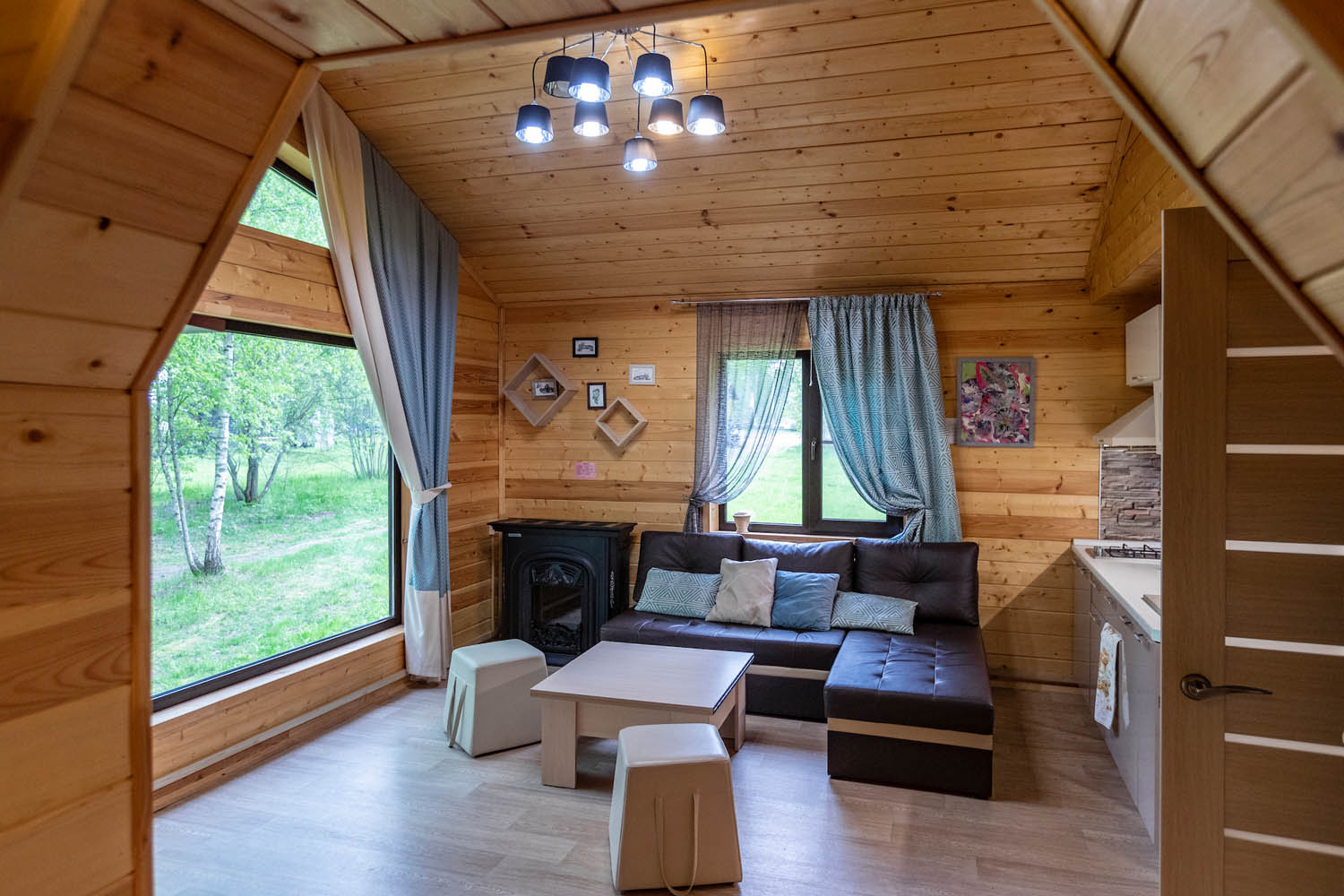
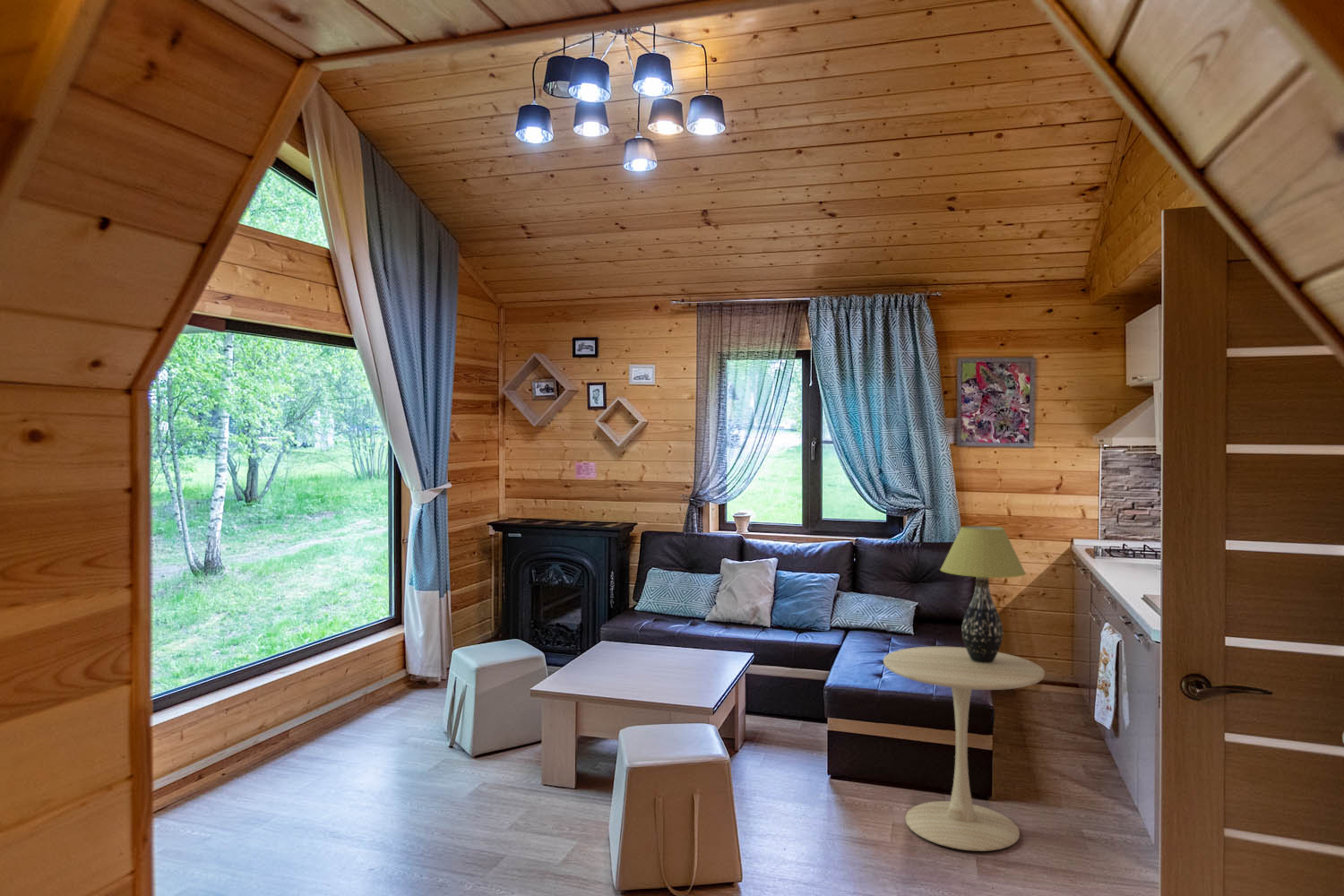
+ table lamp (982, 593)
+ side table (961, 745)
